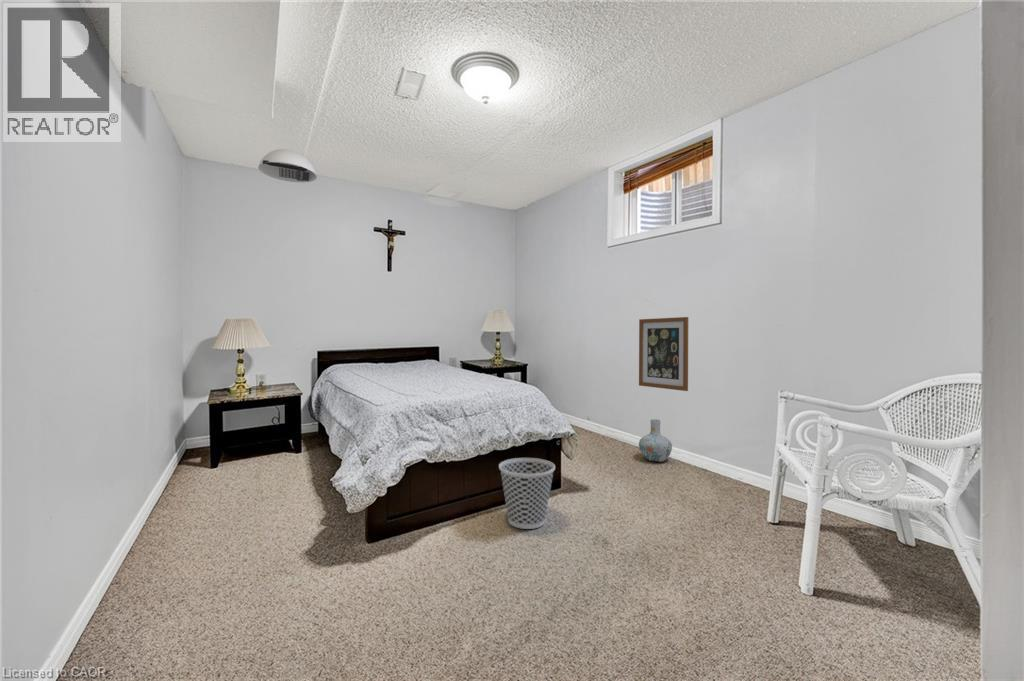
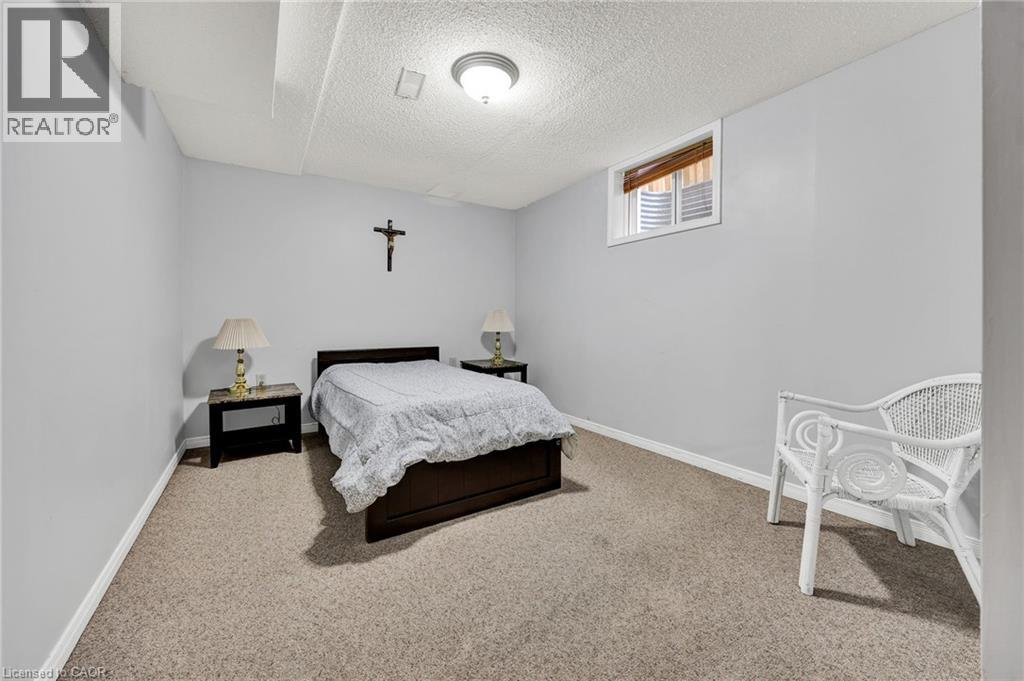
- vase (655, 439)
- wastebasket (526, 493)
- wall art (662, 353)
- ceiling light (288, 162)
